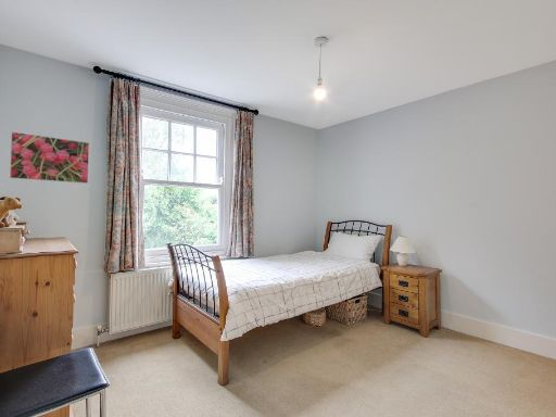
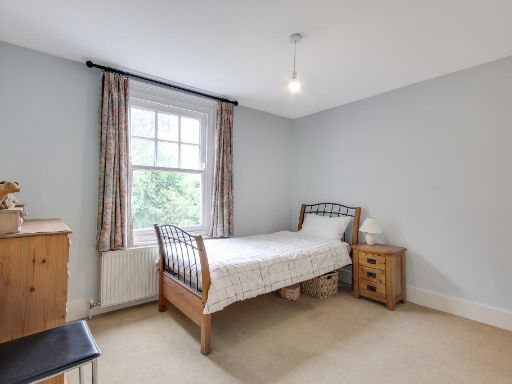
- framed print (52, 159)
